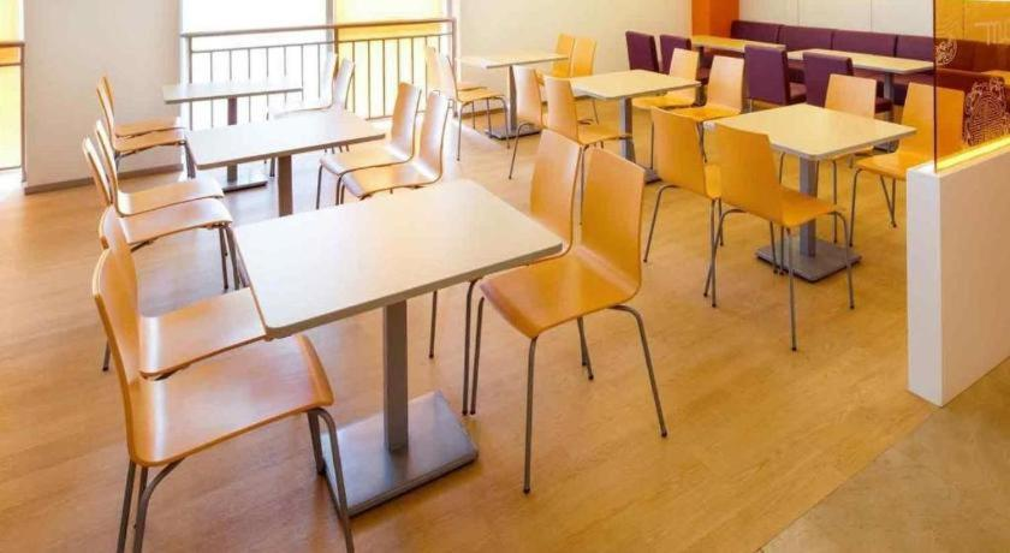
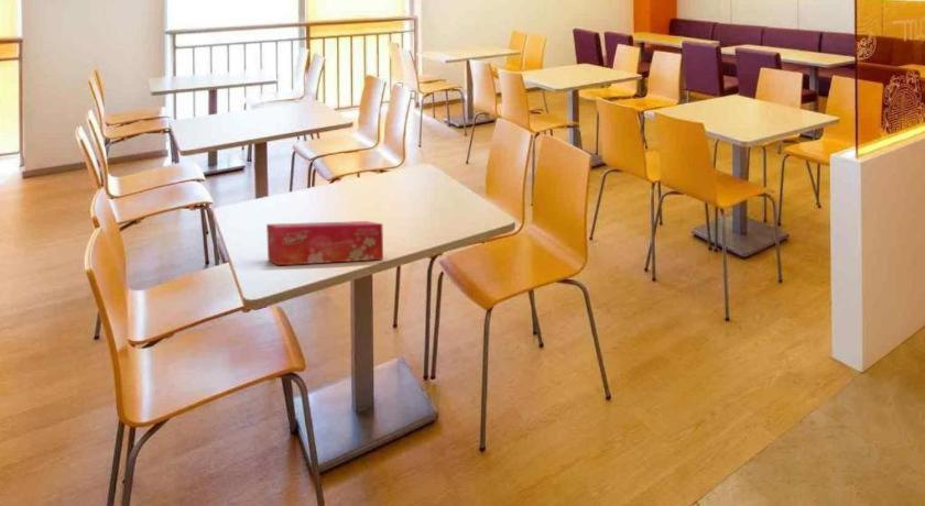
+ tissue box (325, 241)
